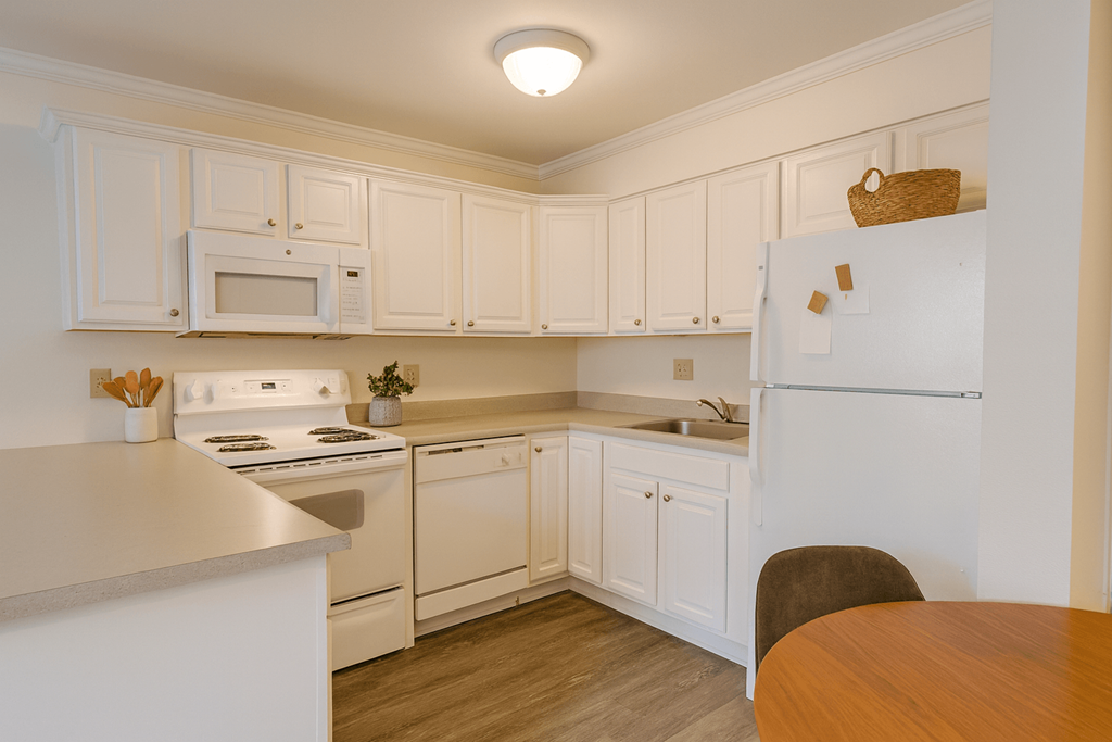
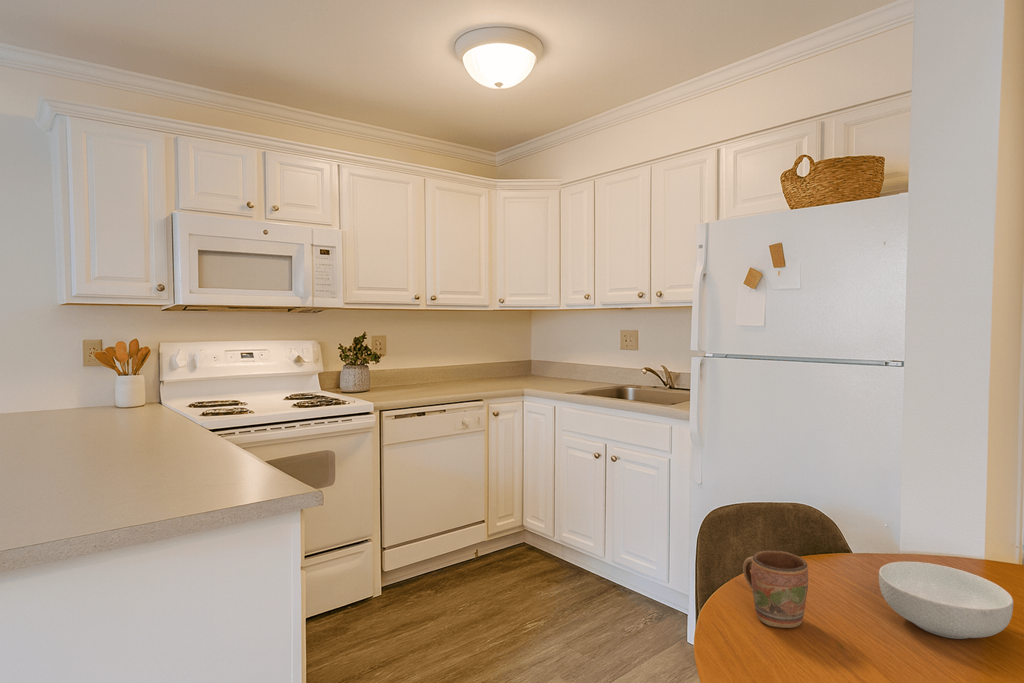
+ cereal bowl (941, 604)
+ mug (776, 587)
